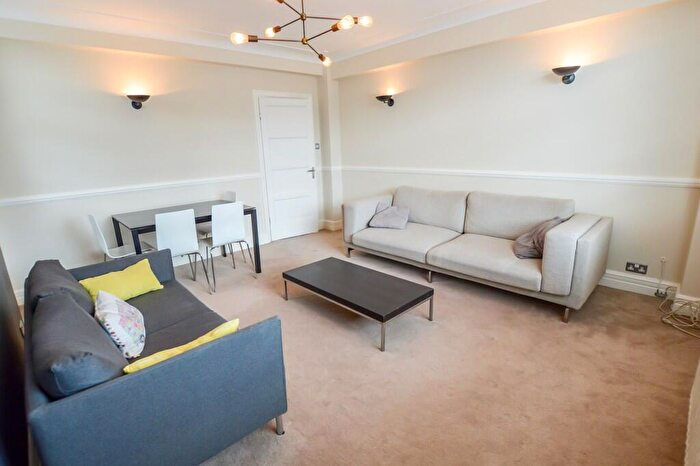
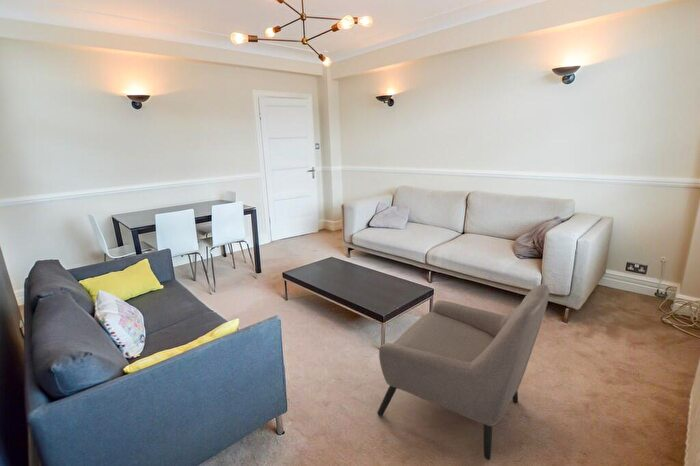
+ armchair (459, 350)
